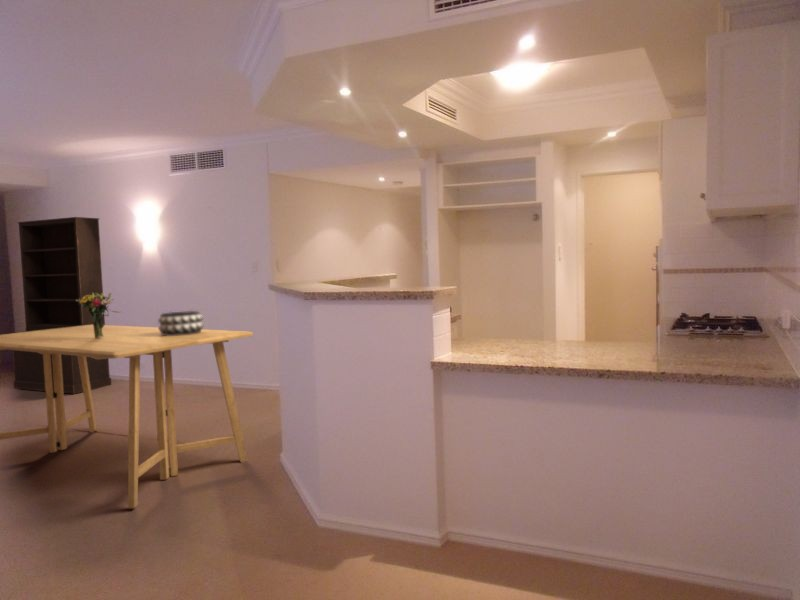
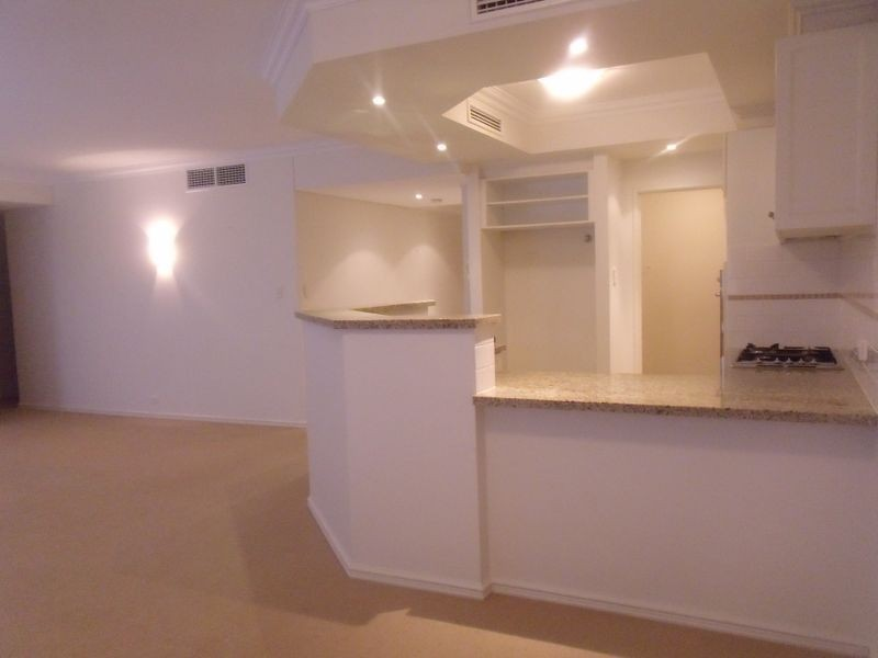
- decorative bowl (180, 322)
- dining table (92, 402)
- bookcase (57, 304)
- bouquet (99, 314)
